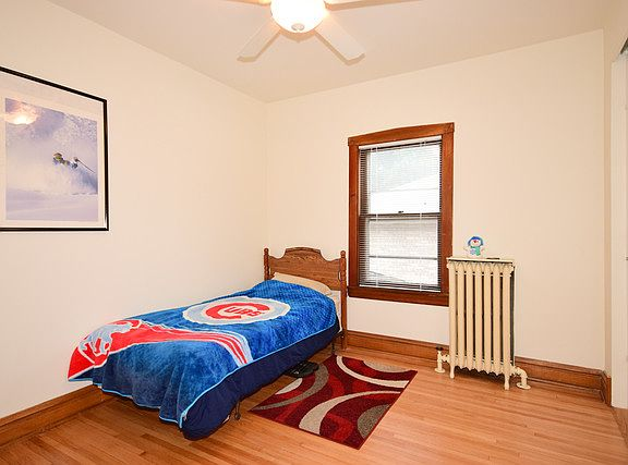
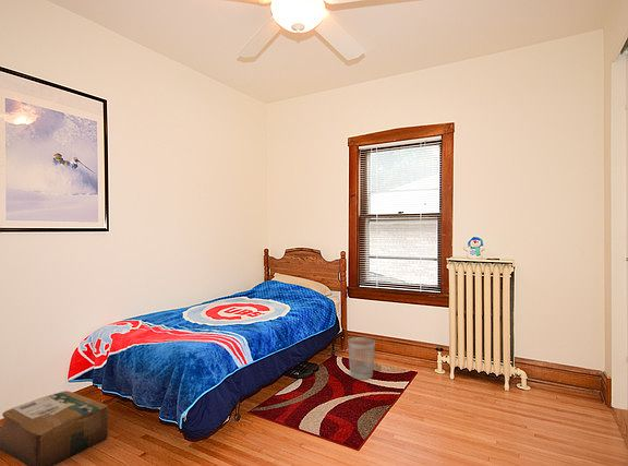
+ cardboard box (53, 425)
+ wastebasket (361, 358)
